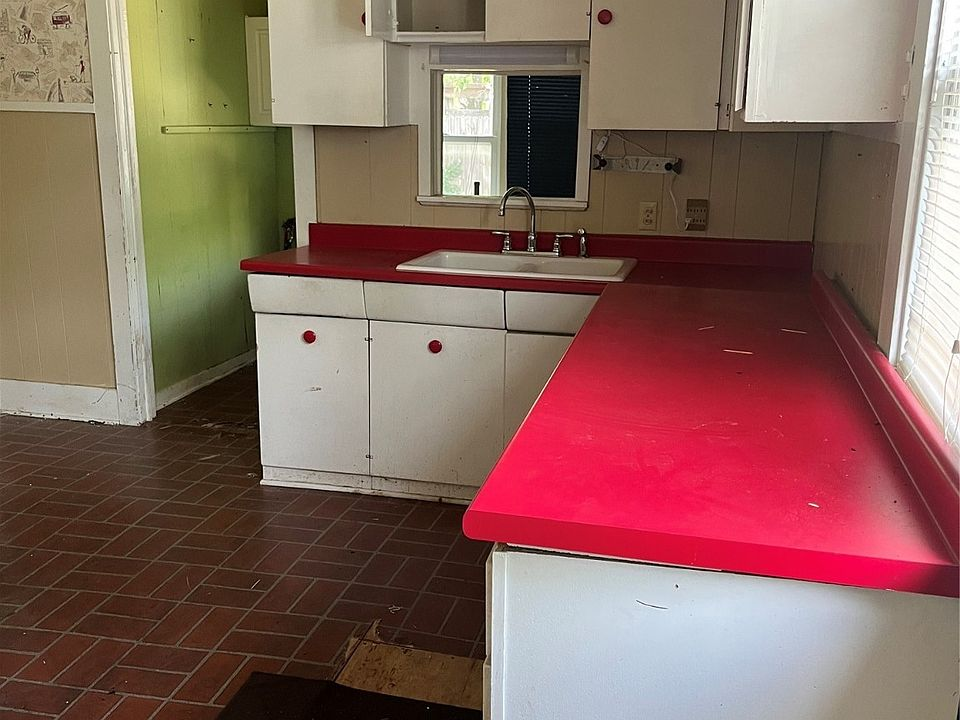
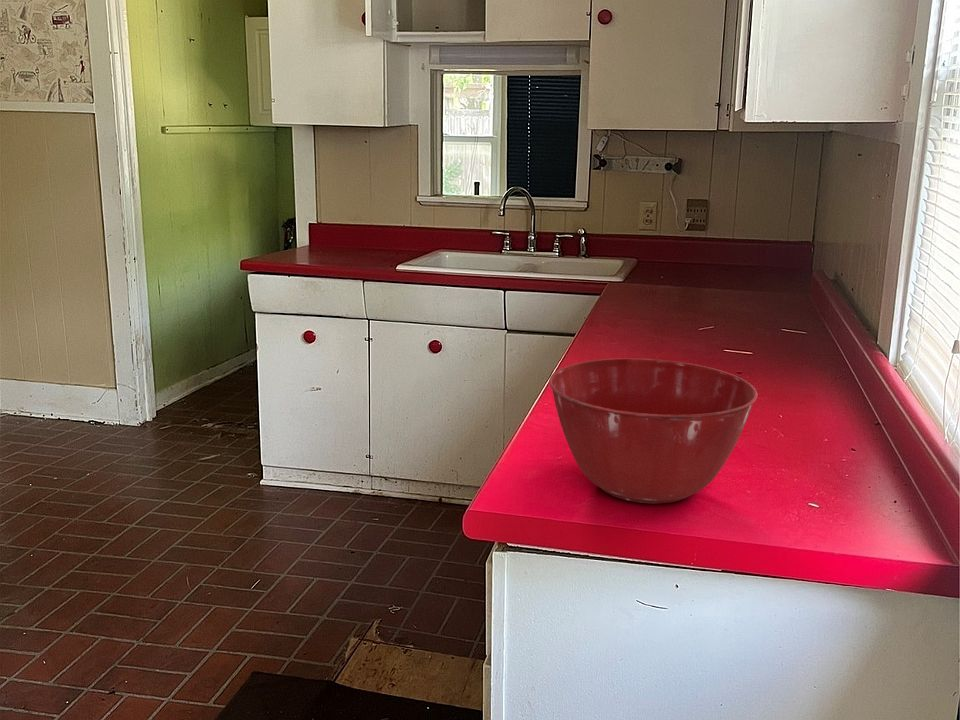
+ mixing bowl (648, 434)
